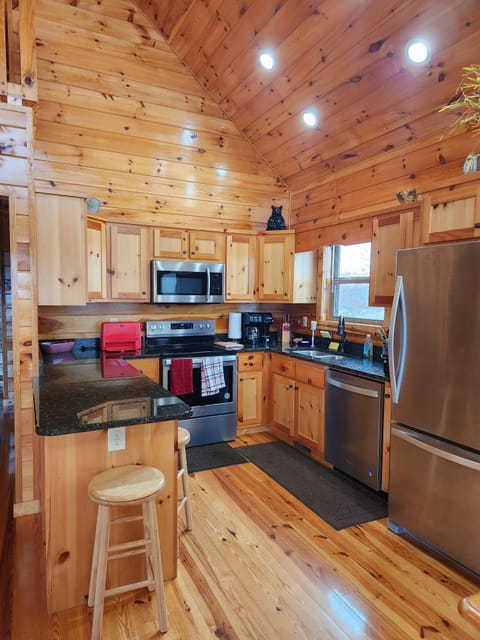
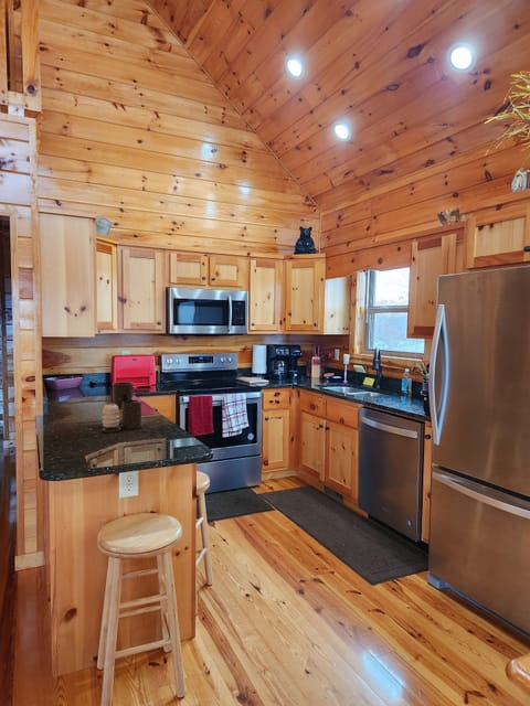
+ water filter (123, 405)
